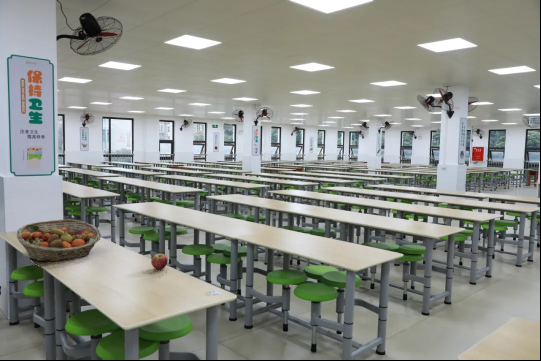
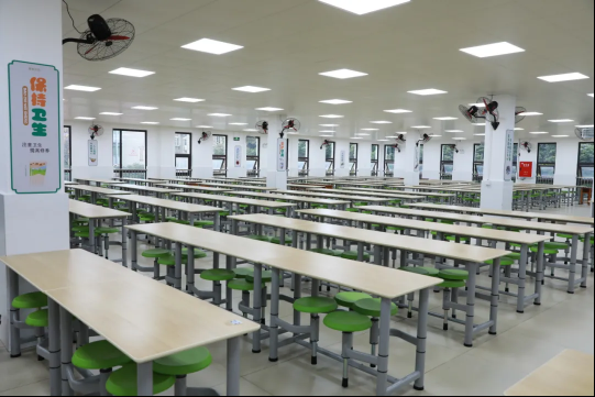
- fruit basket (60, 239)
- apple (159, 261)
